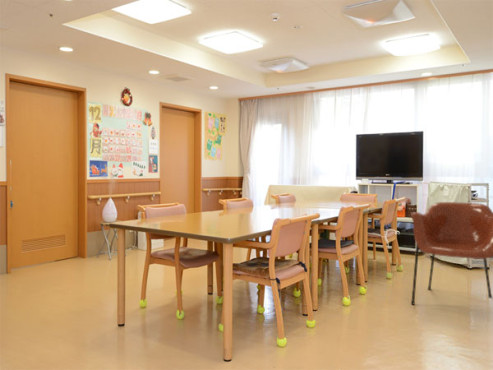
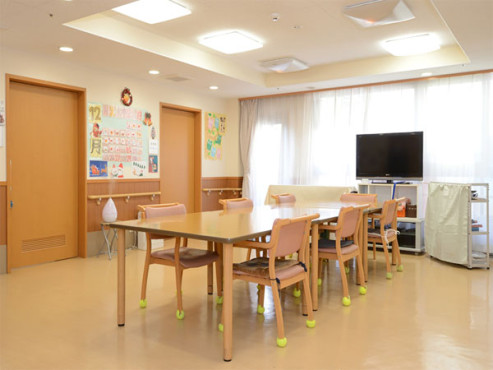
- armchair (457, 253)
